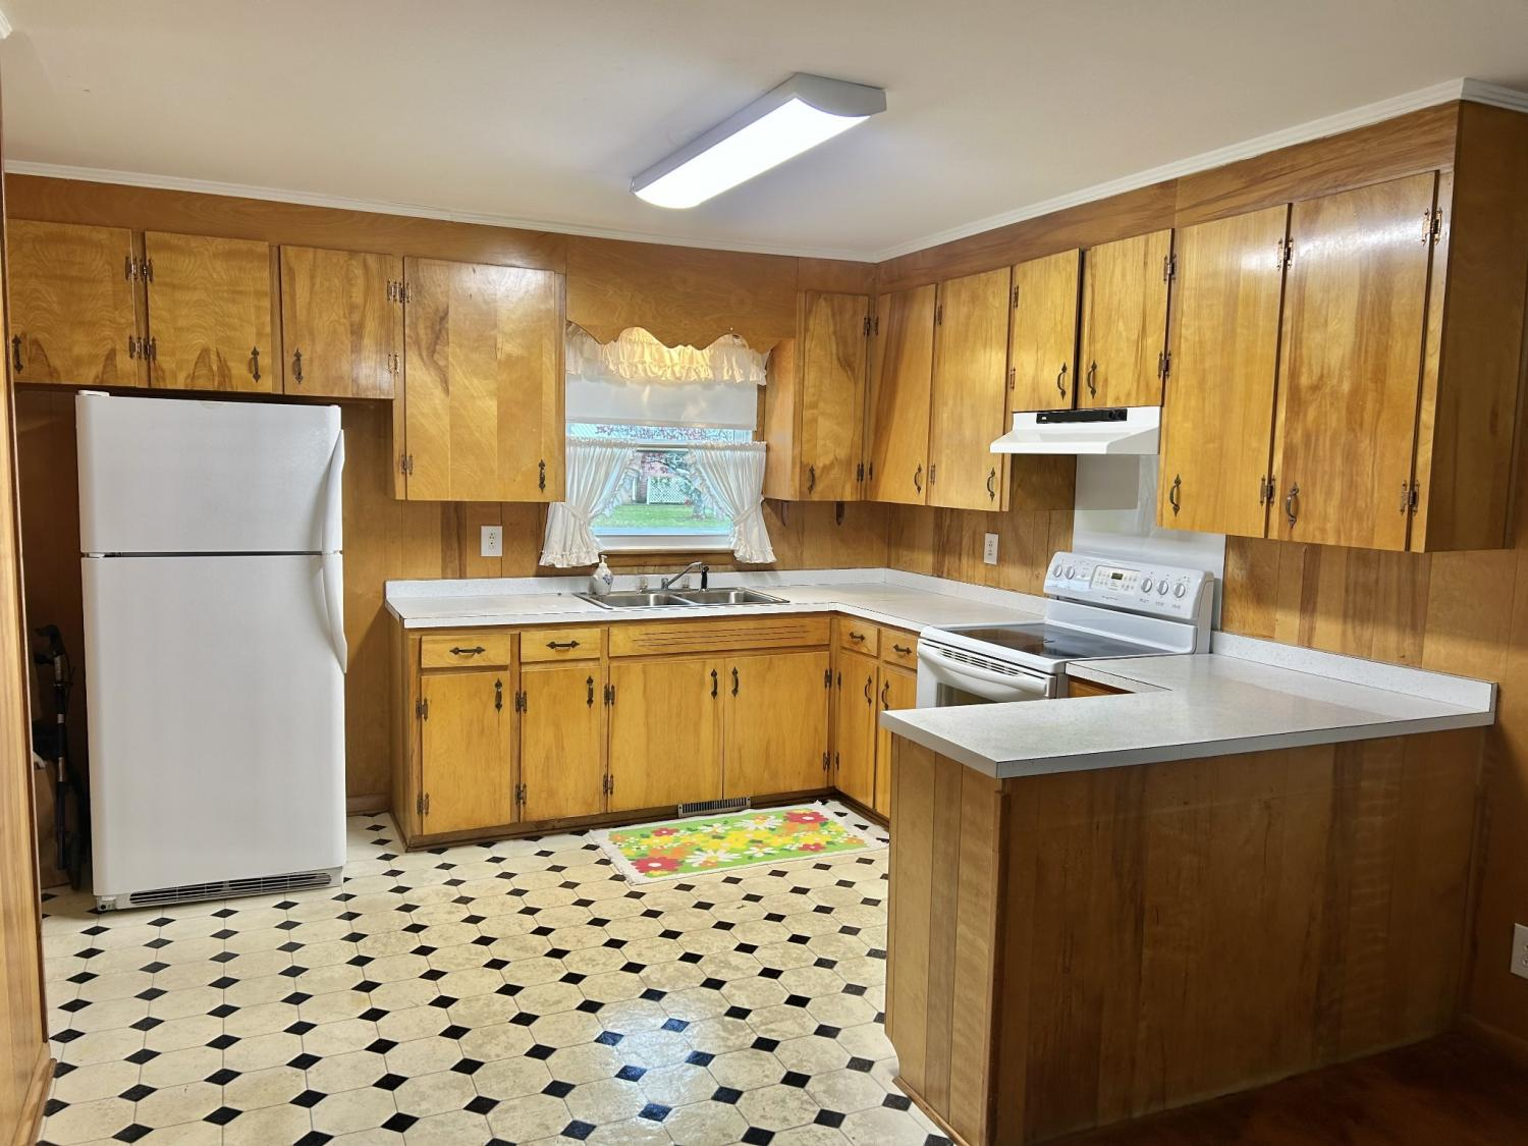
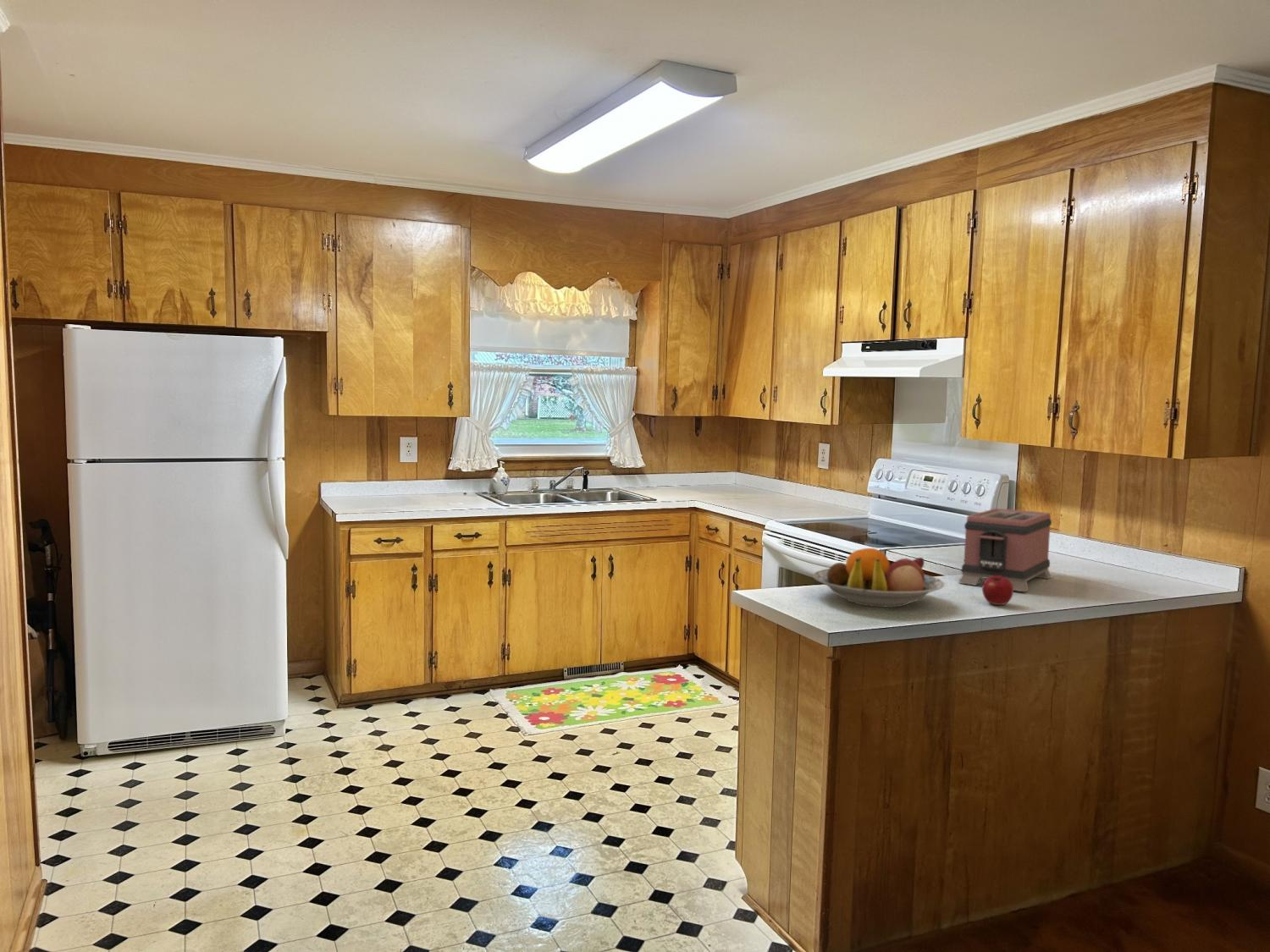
+ fruit bowl (877, 573)
+ apple (997, 590)
+ toaster (1006, 548)
